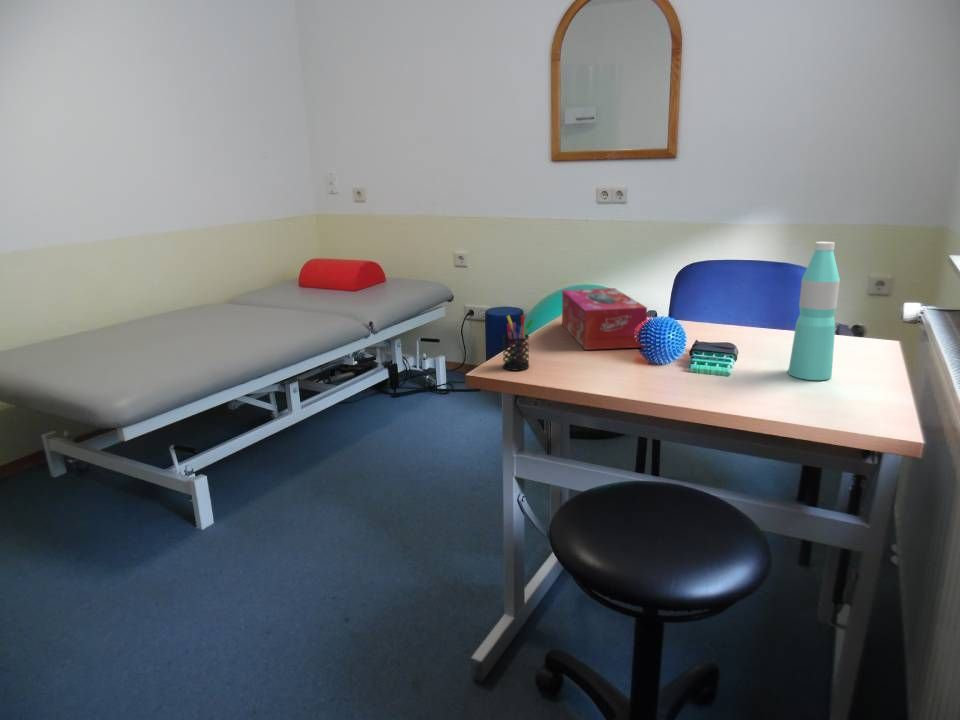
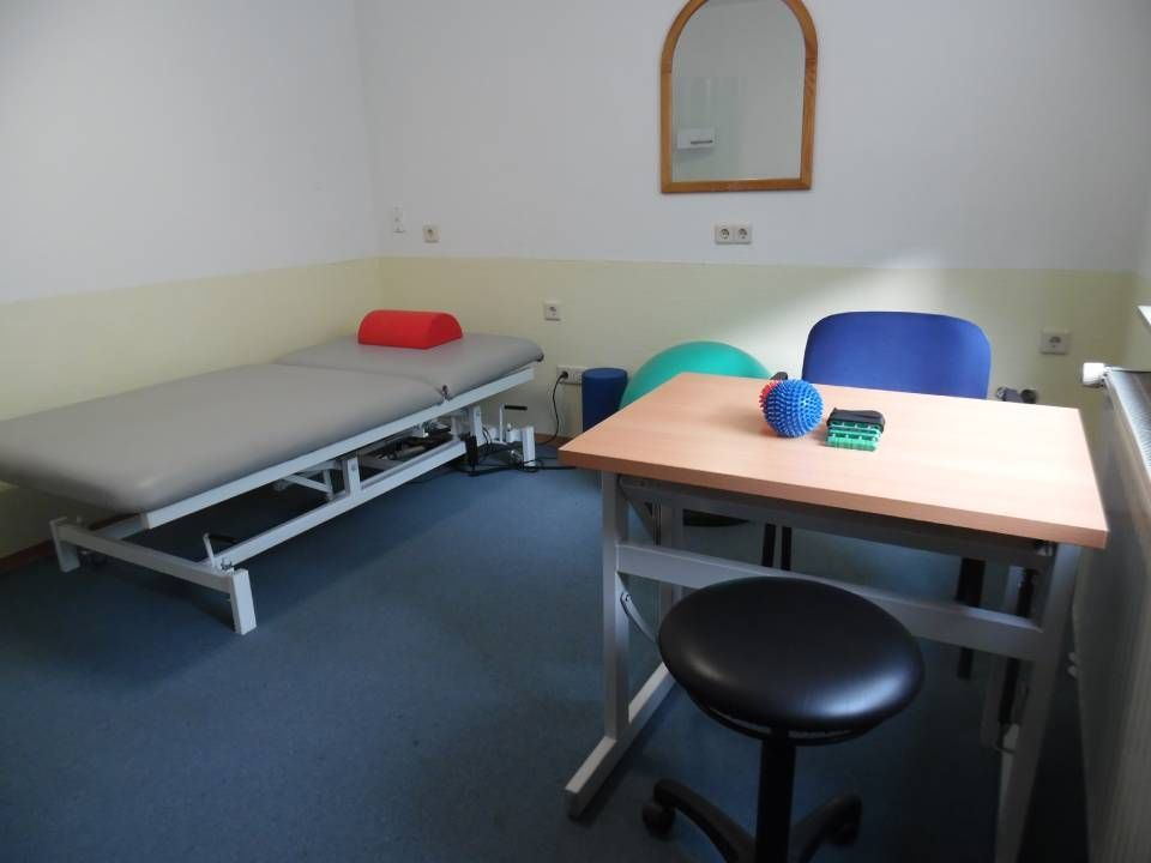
- water bottle (817, 310)
- pen holder (519, 340)
- tissue box (600, 316)
